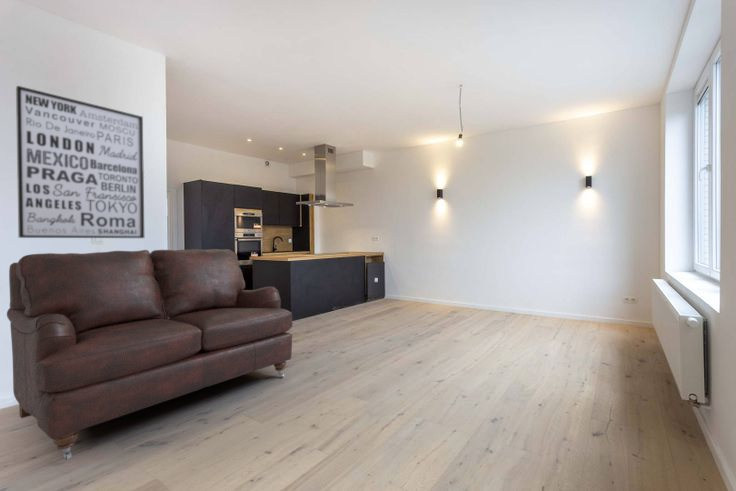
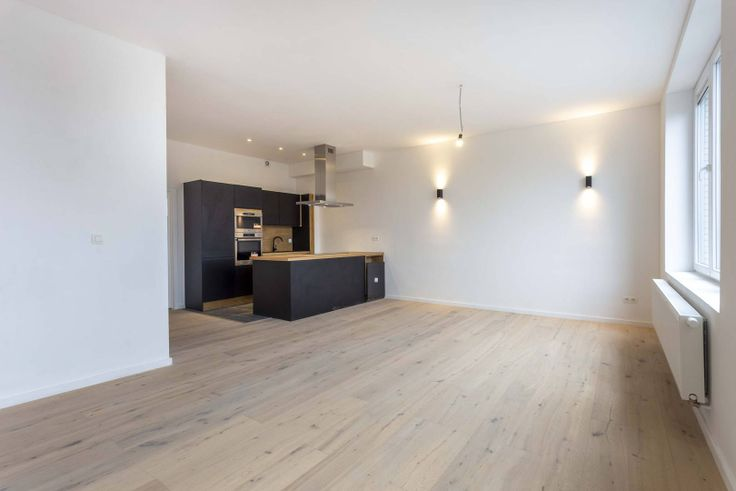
- sofa (163, 320)
- wall art (87, 170)
